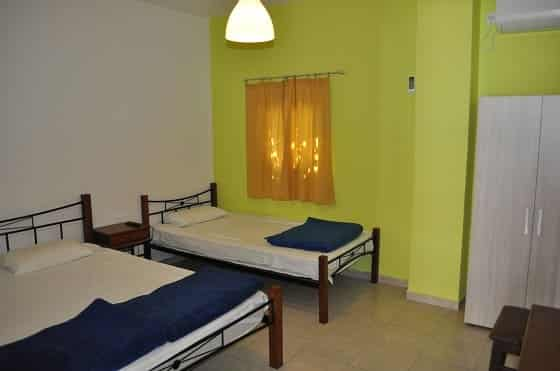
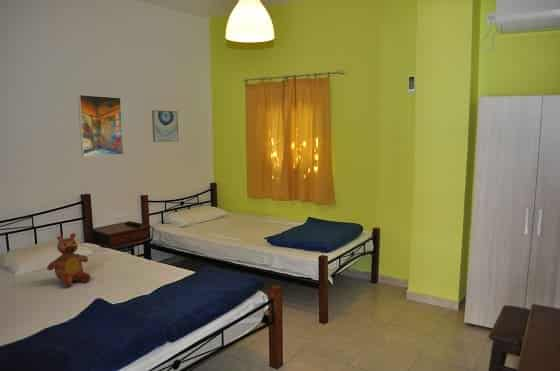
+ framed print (101, 126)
+ wall art (165, 126)
+ teddy bear (70, 258)
